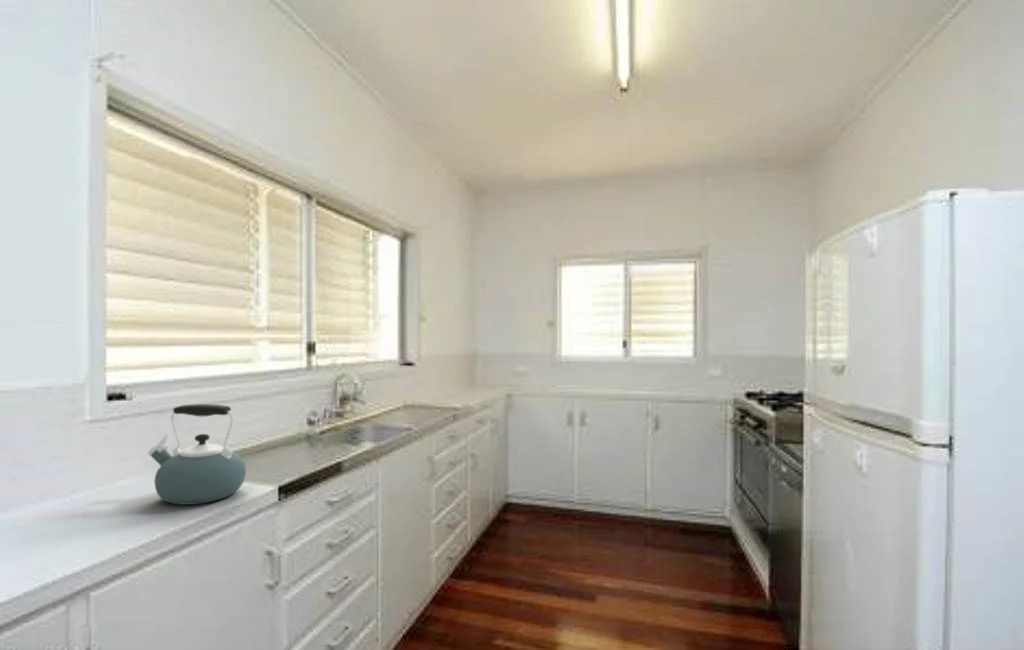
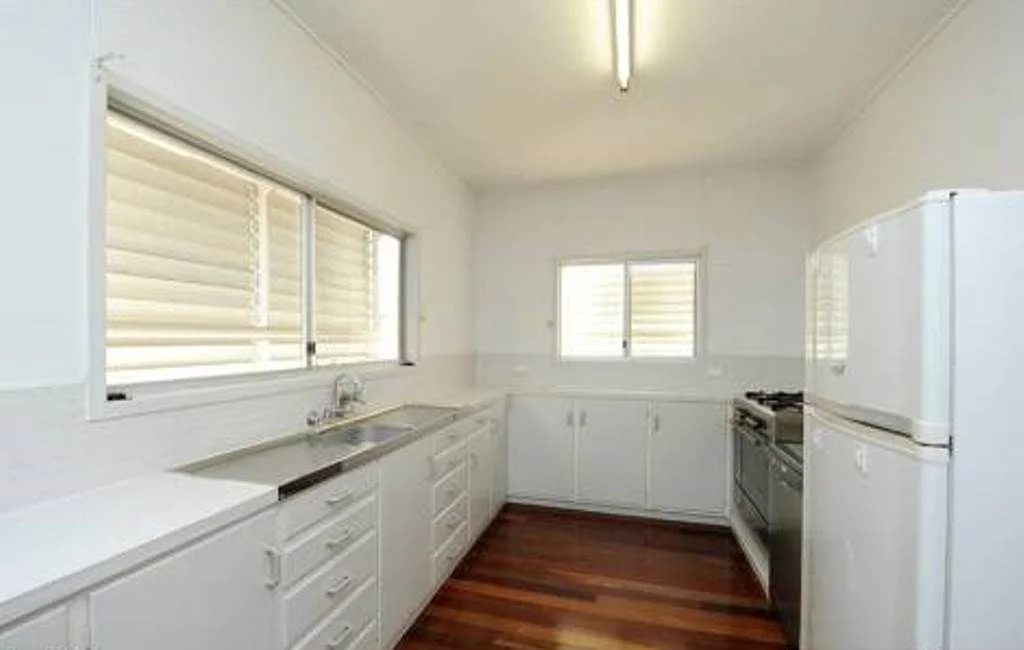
- kettle (194, 449)
